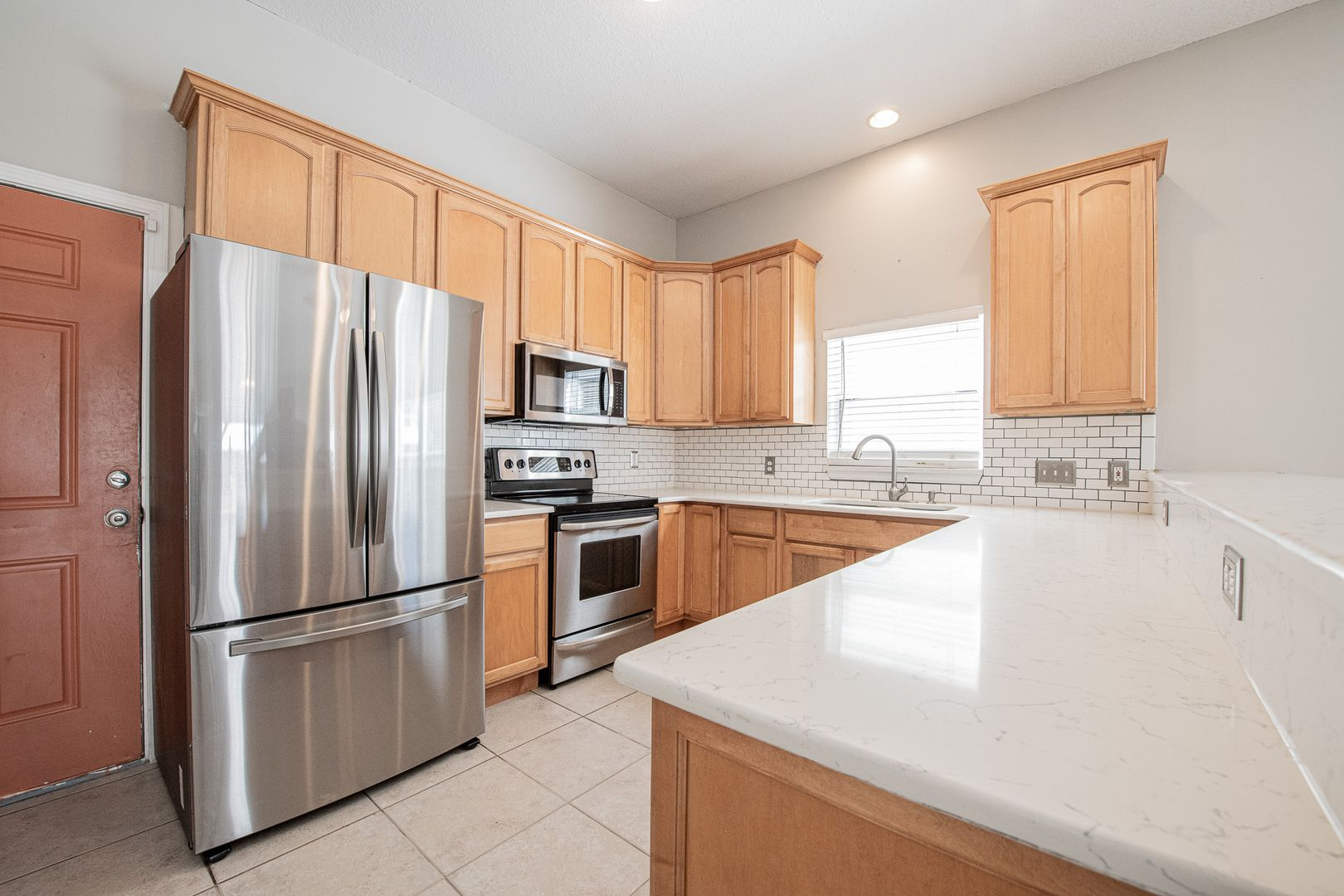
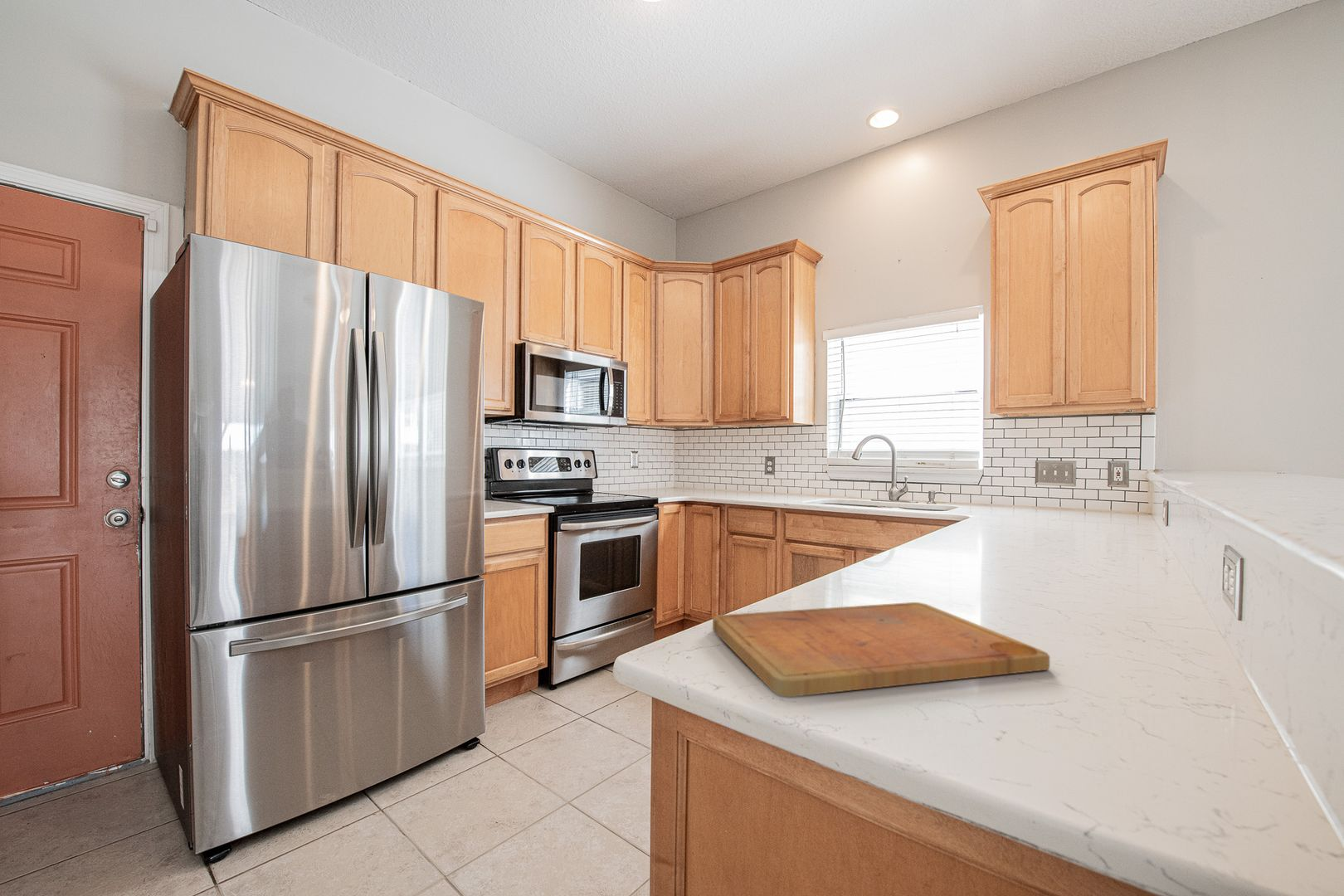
+ cutting board (864, 640)
